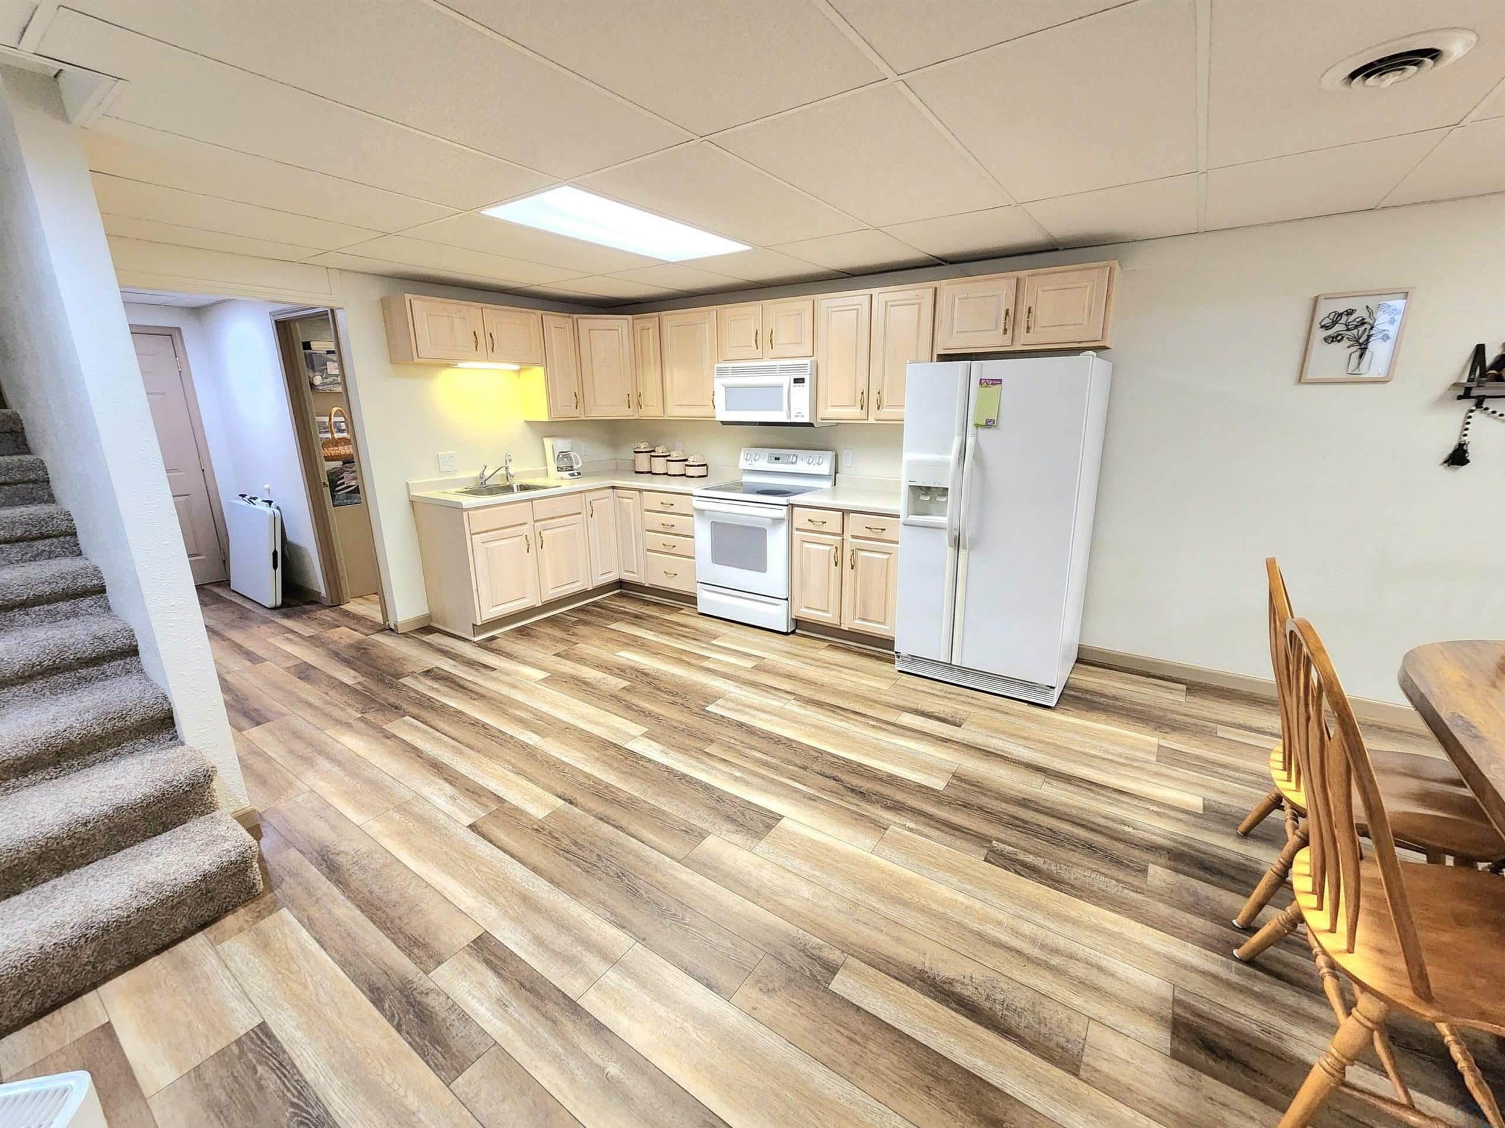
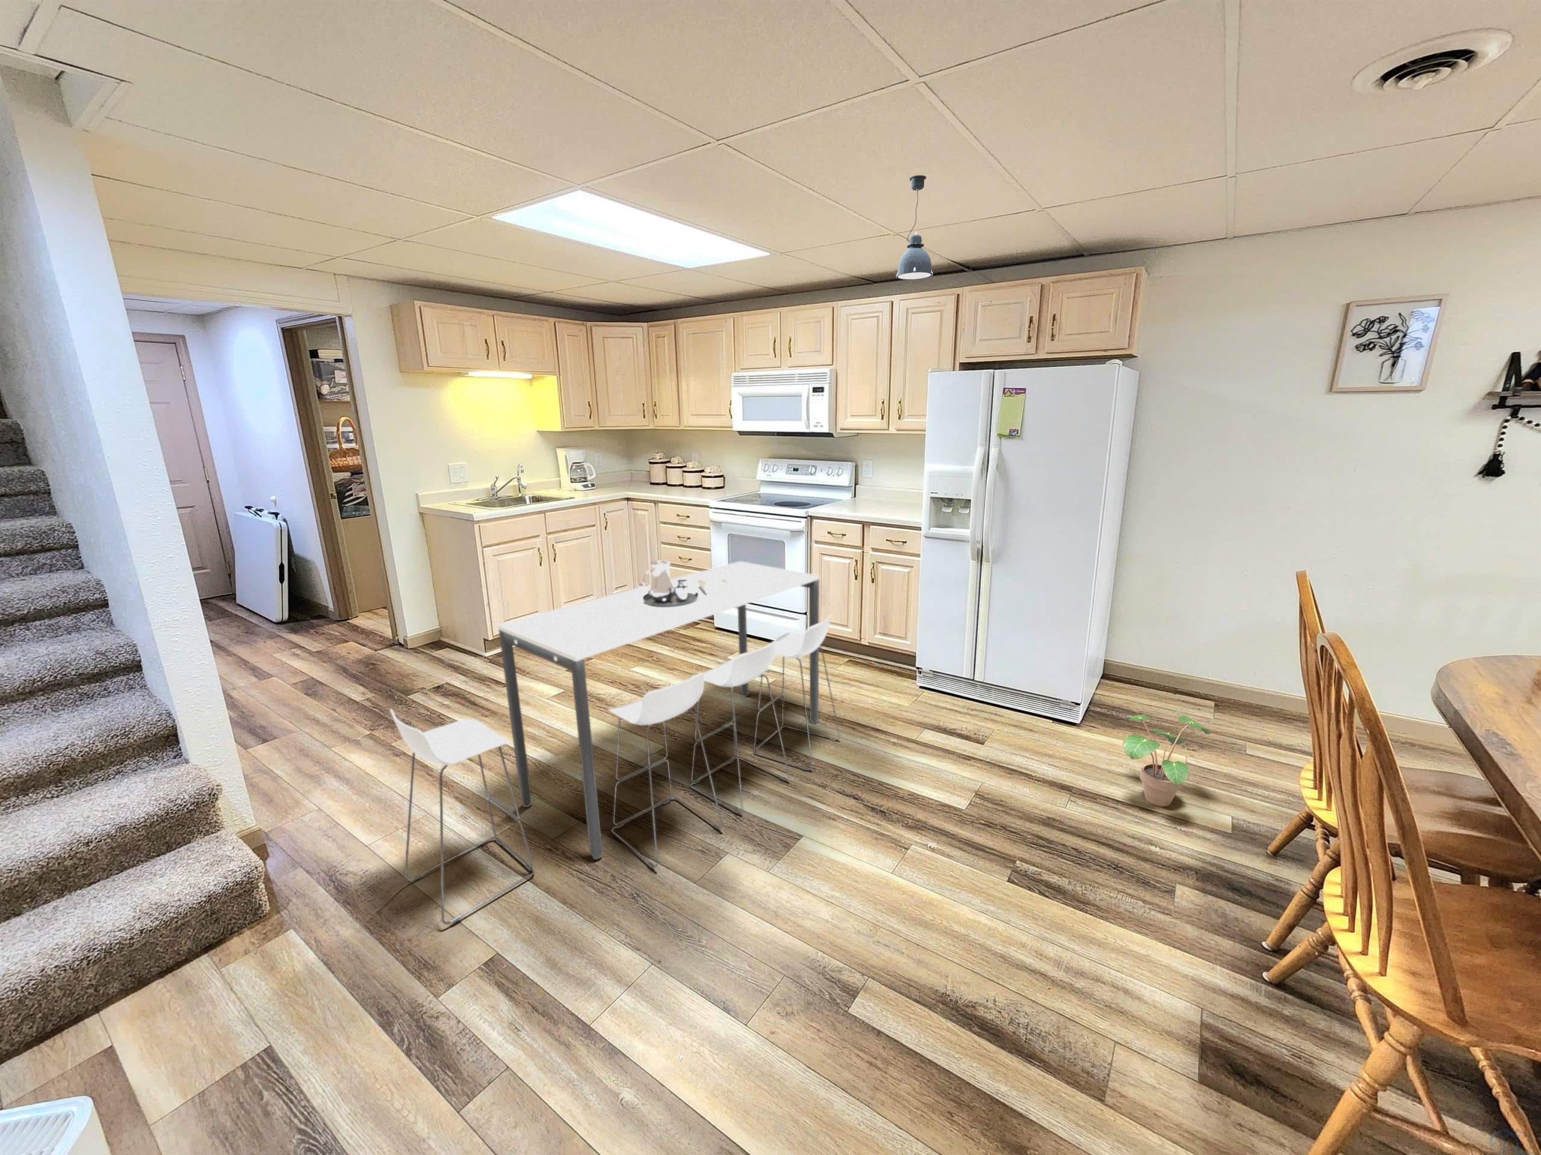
+ dining table (656, 689)
+ pendant light (916, 231)
+ potted plant (1162, 762)
